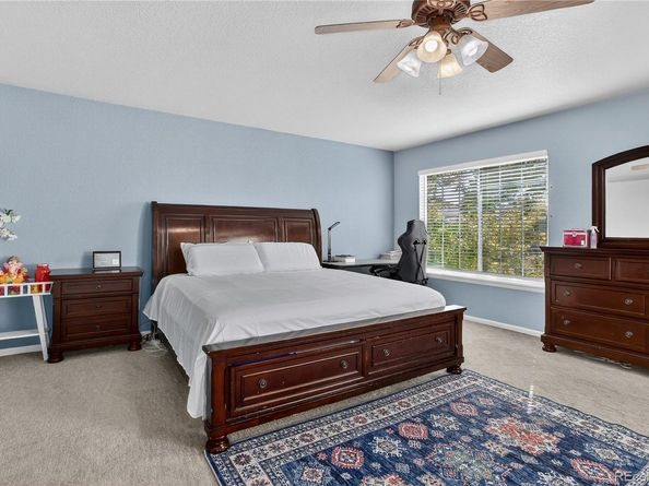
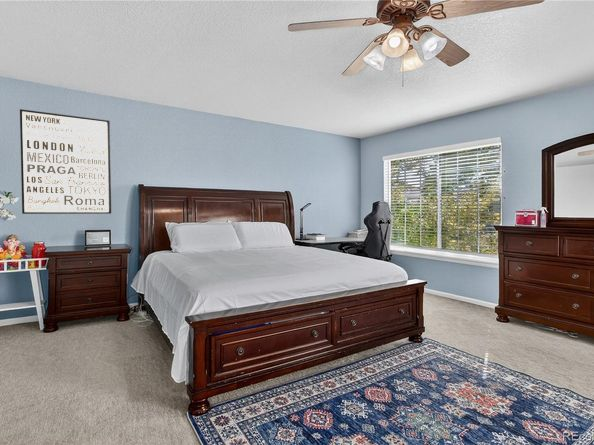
+ wall art (68, 164)
